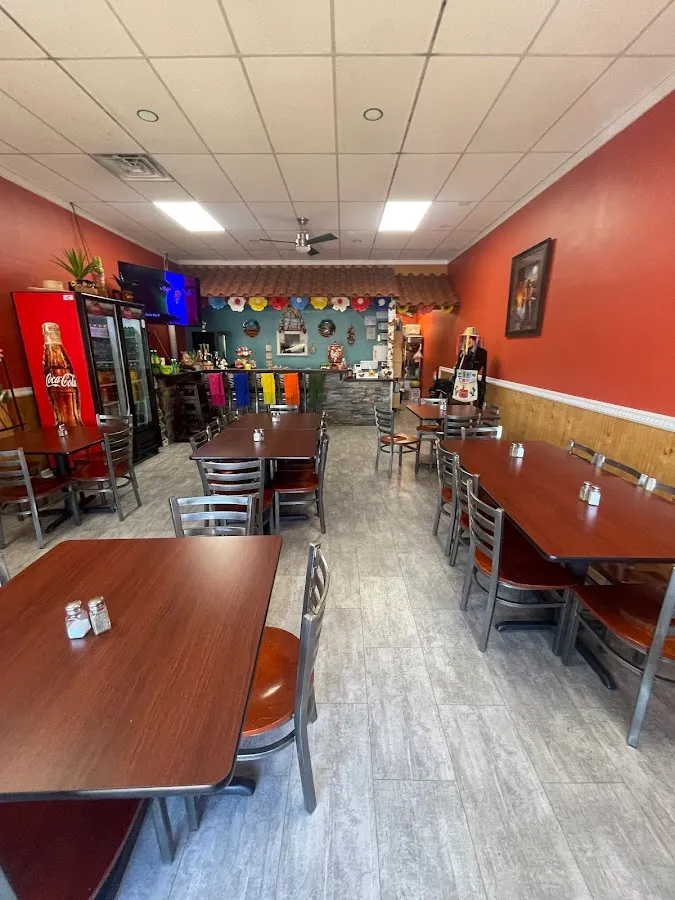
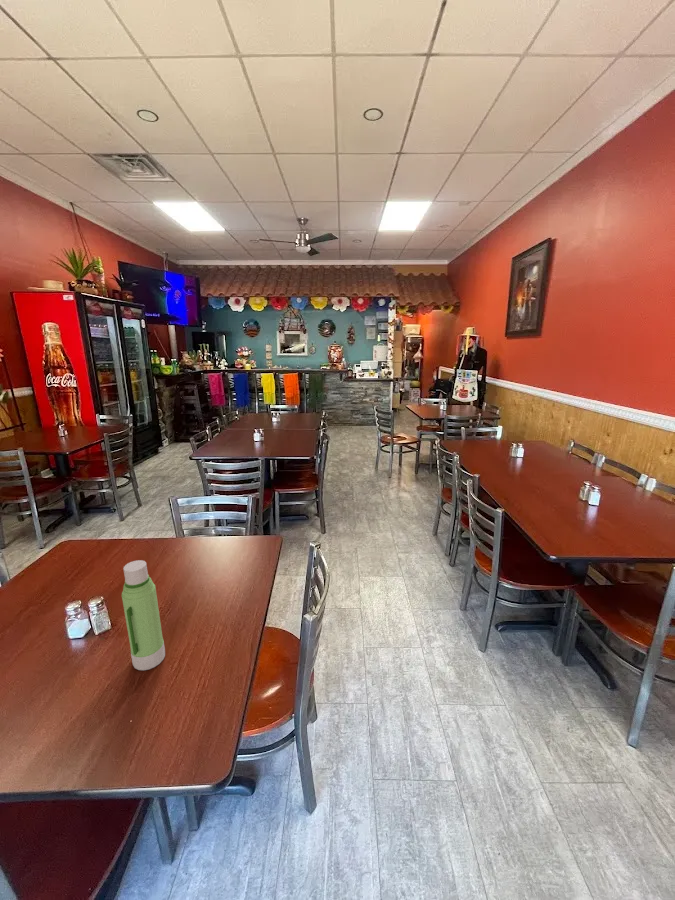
+ water bottle (141, 614)
